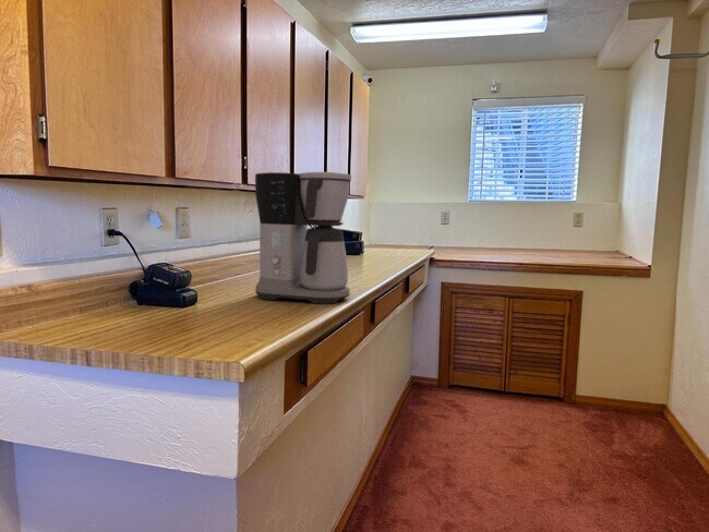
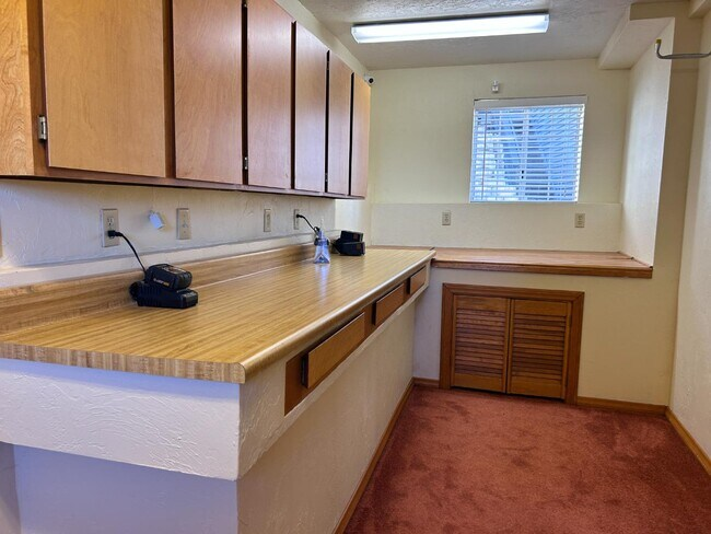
- coffee maker (300, 235)
